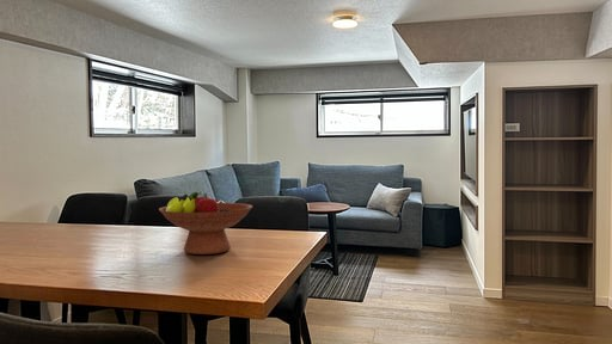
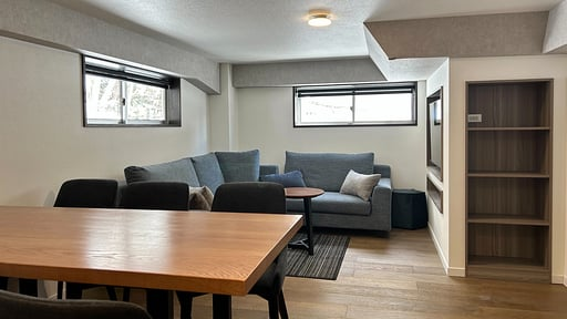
- fruit bowl (207, 220)
